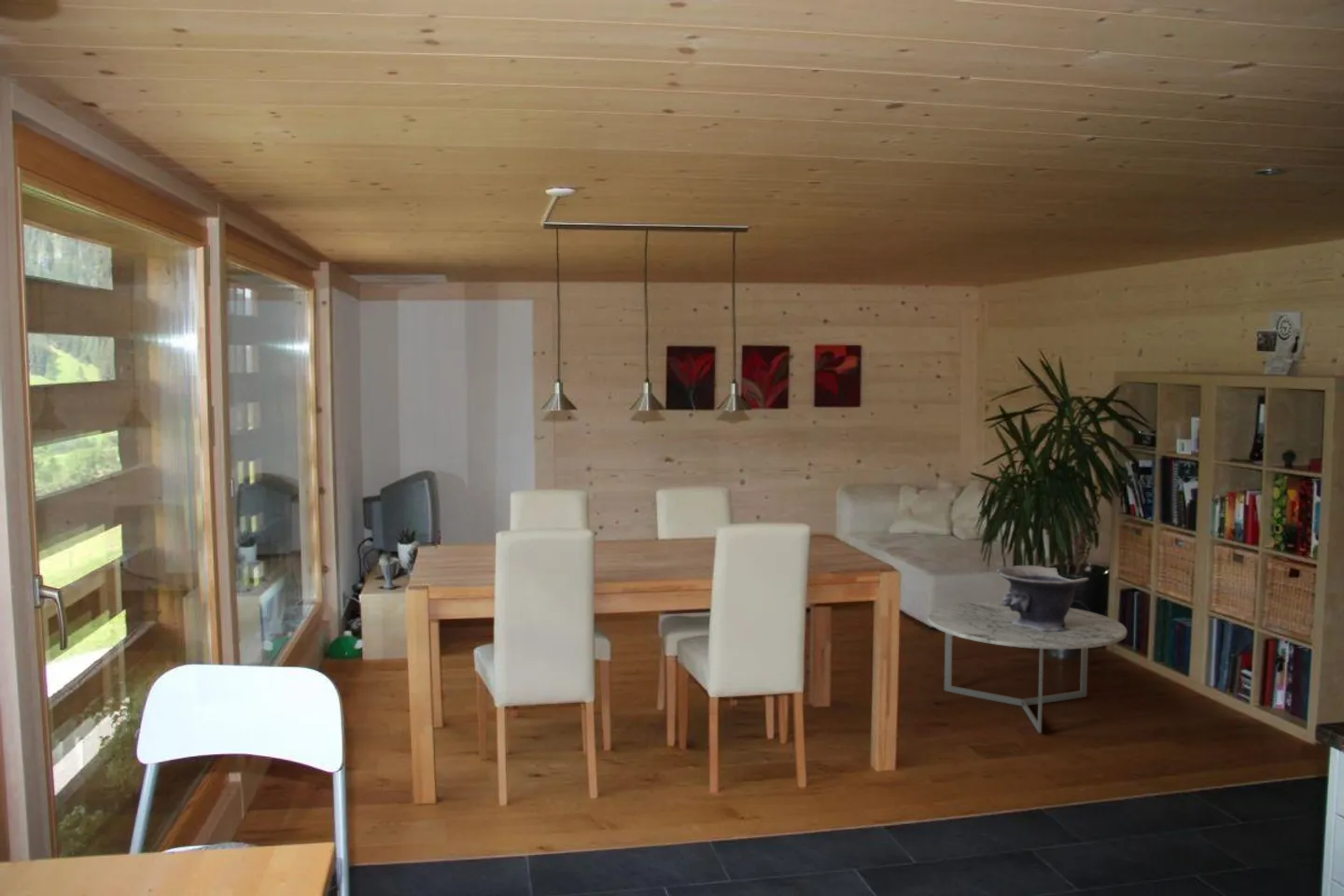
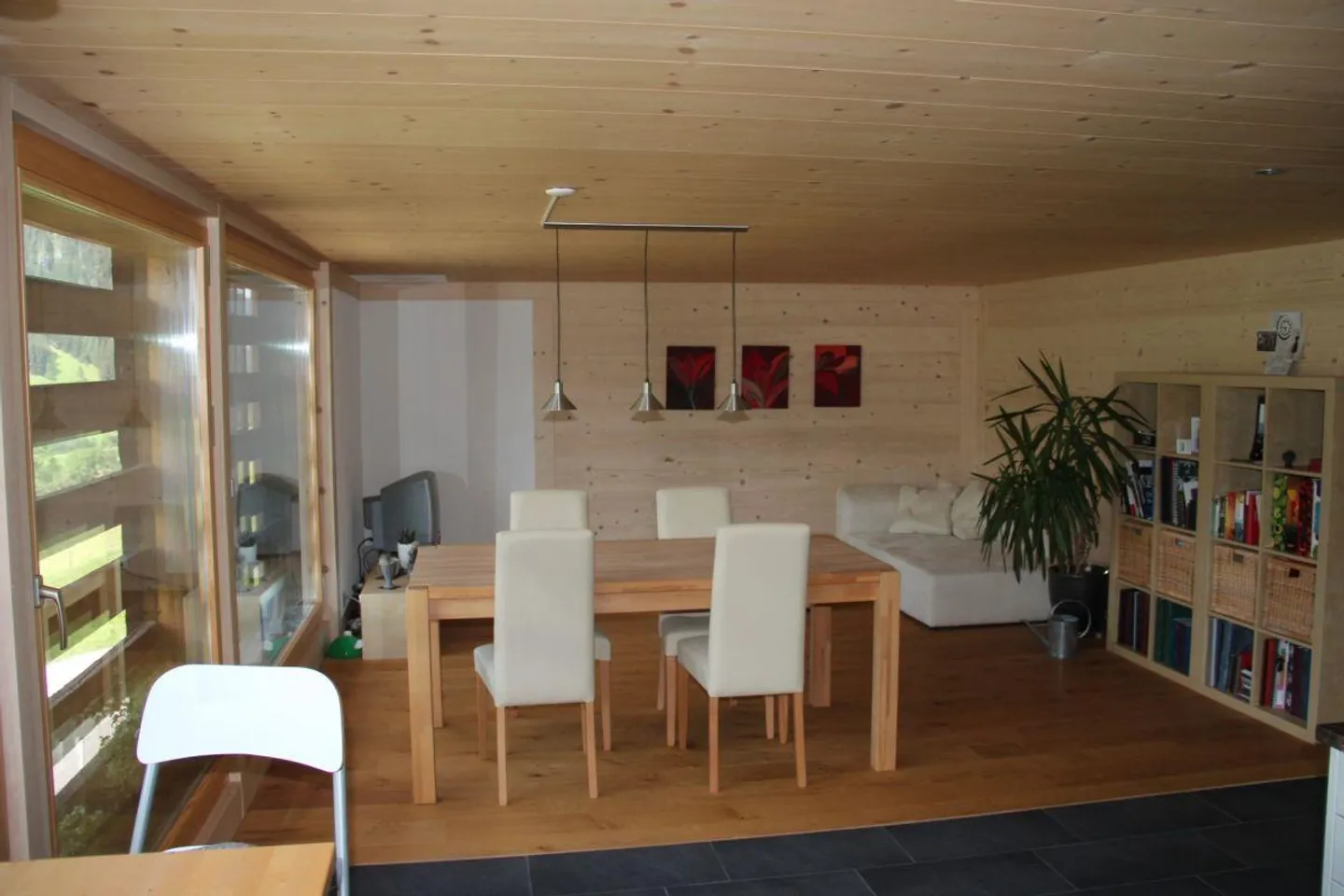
- coffee table (1039, 664)
- decorative bowl (1039, 598)
